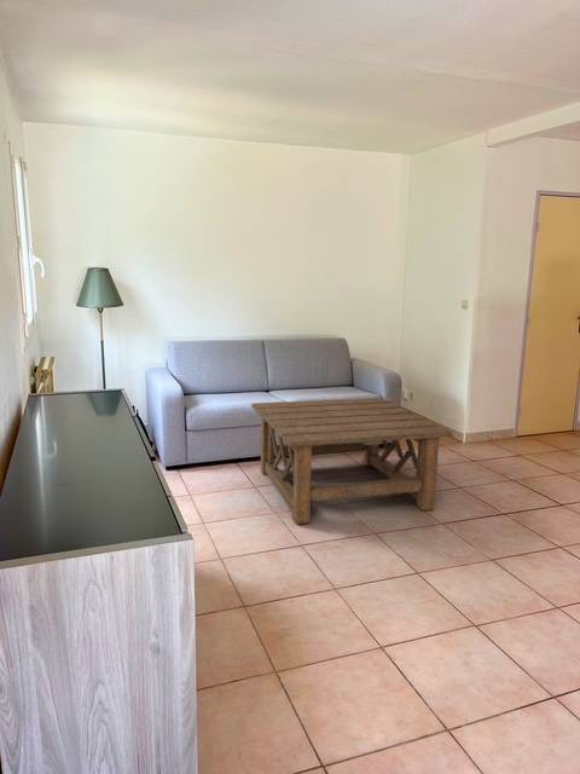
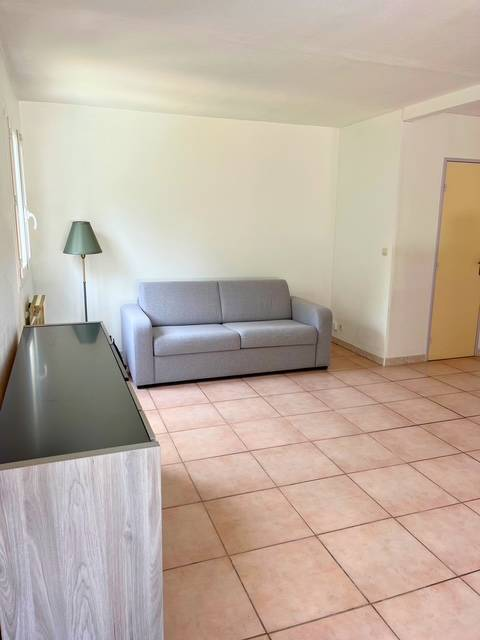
- coffee table (341, 451)
